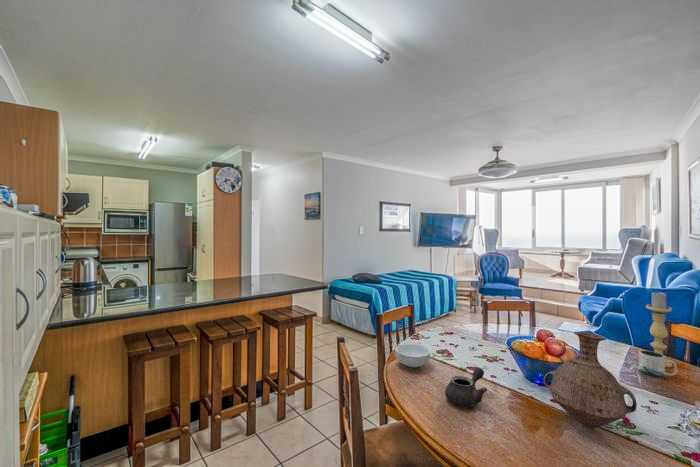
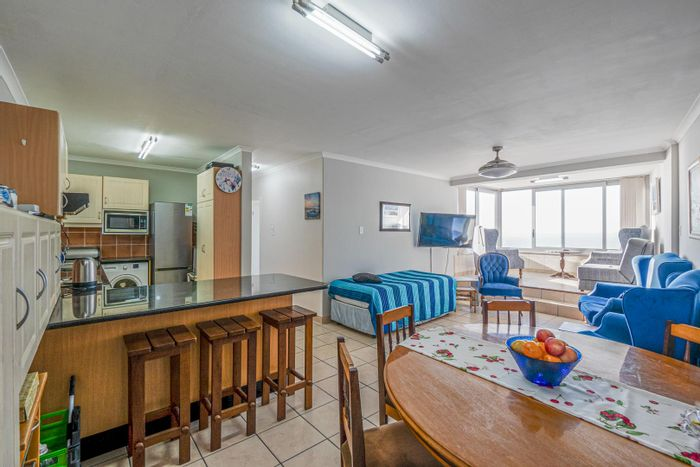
- candle holder (658, 327)
- vase (586, 379)
- mug (657, 365)
- teapot (469, 385)
- cereal bowl (412, 356)
